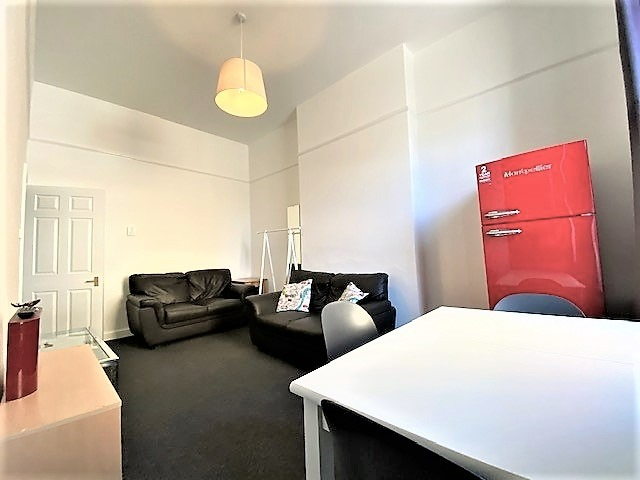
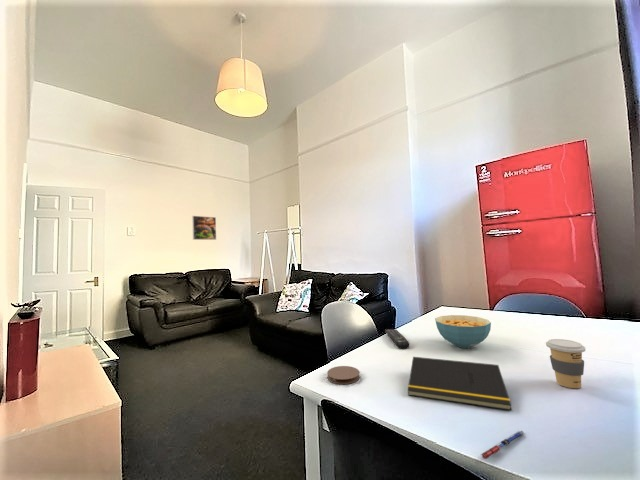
+ pen (504, 442)
+ cereal bowl (462, 332)
+ notepad (454, 379)
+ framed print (204, 228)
+ remote control (396, 337)
+ coffee cup (566, 363)
+ coaster (343, 374)
